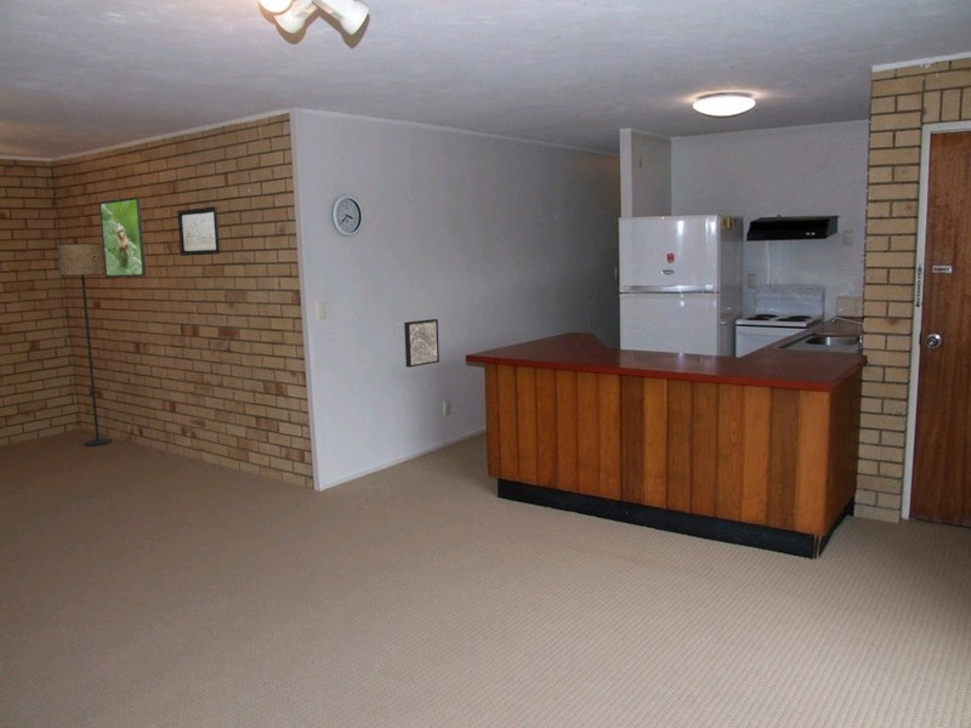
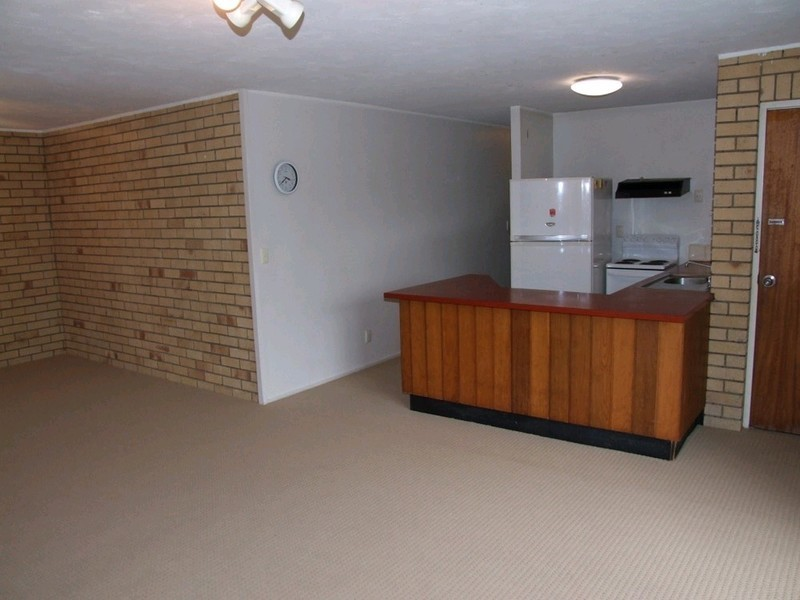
- wall art (421, 342)
- floor lamp (89, 345)
- wall art (198, 232)
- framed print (121, 238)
